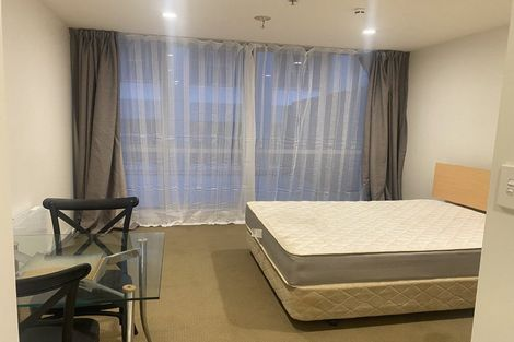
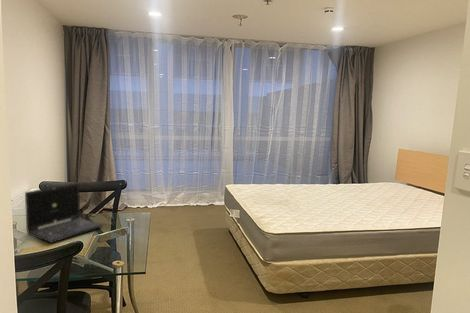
+ laptop (65, 210)
